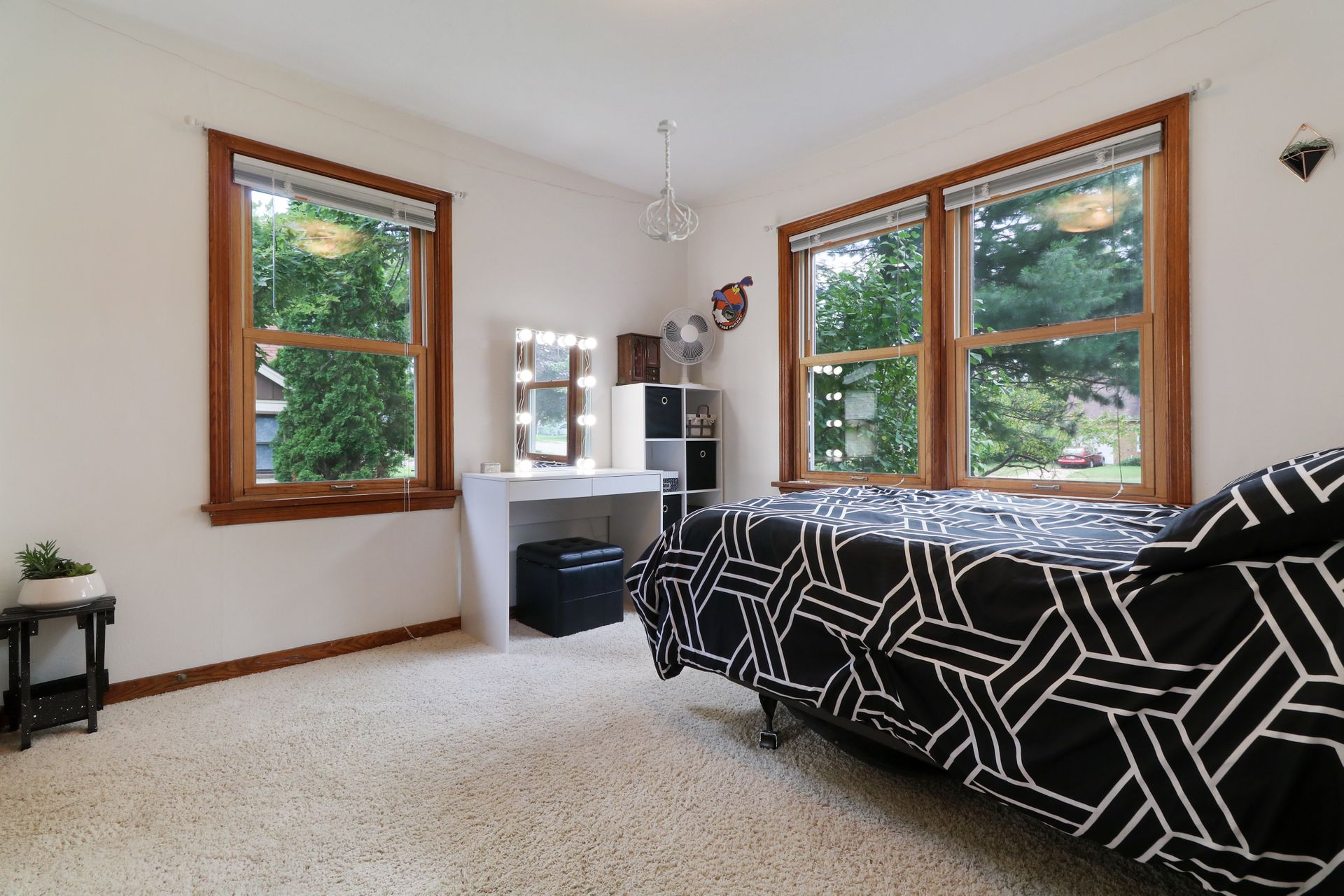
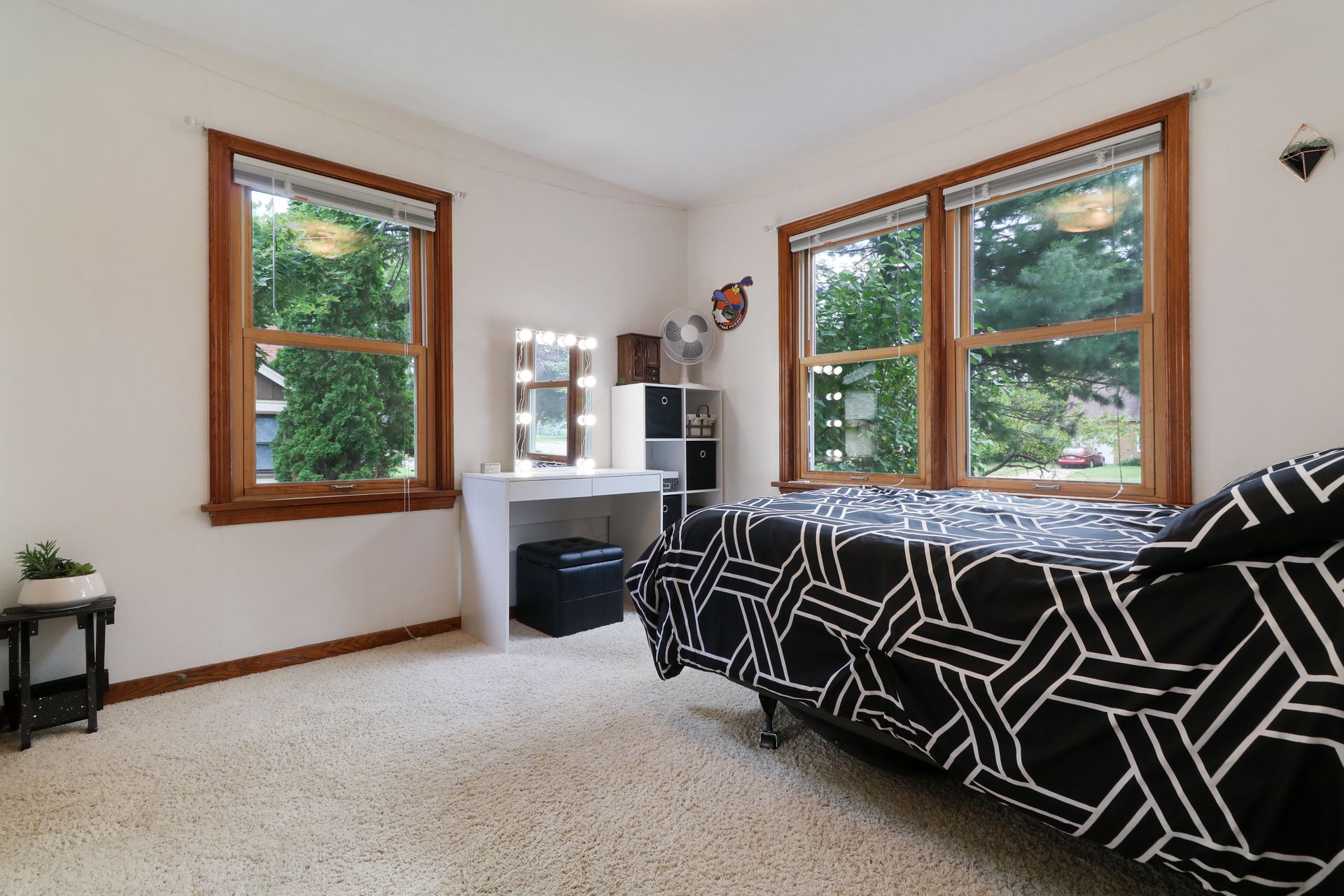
- ceiling light fixture (668, 183)
